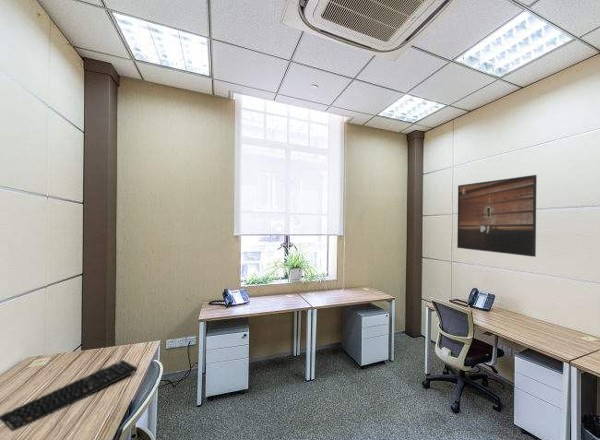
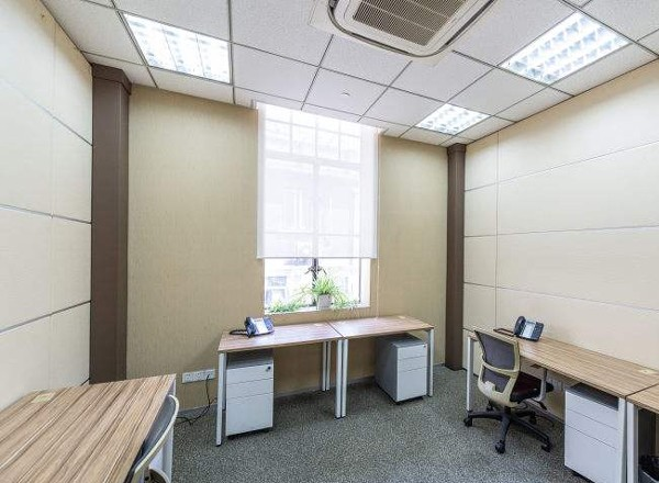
- keyboard (78, 389)
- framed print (491, 216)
